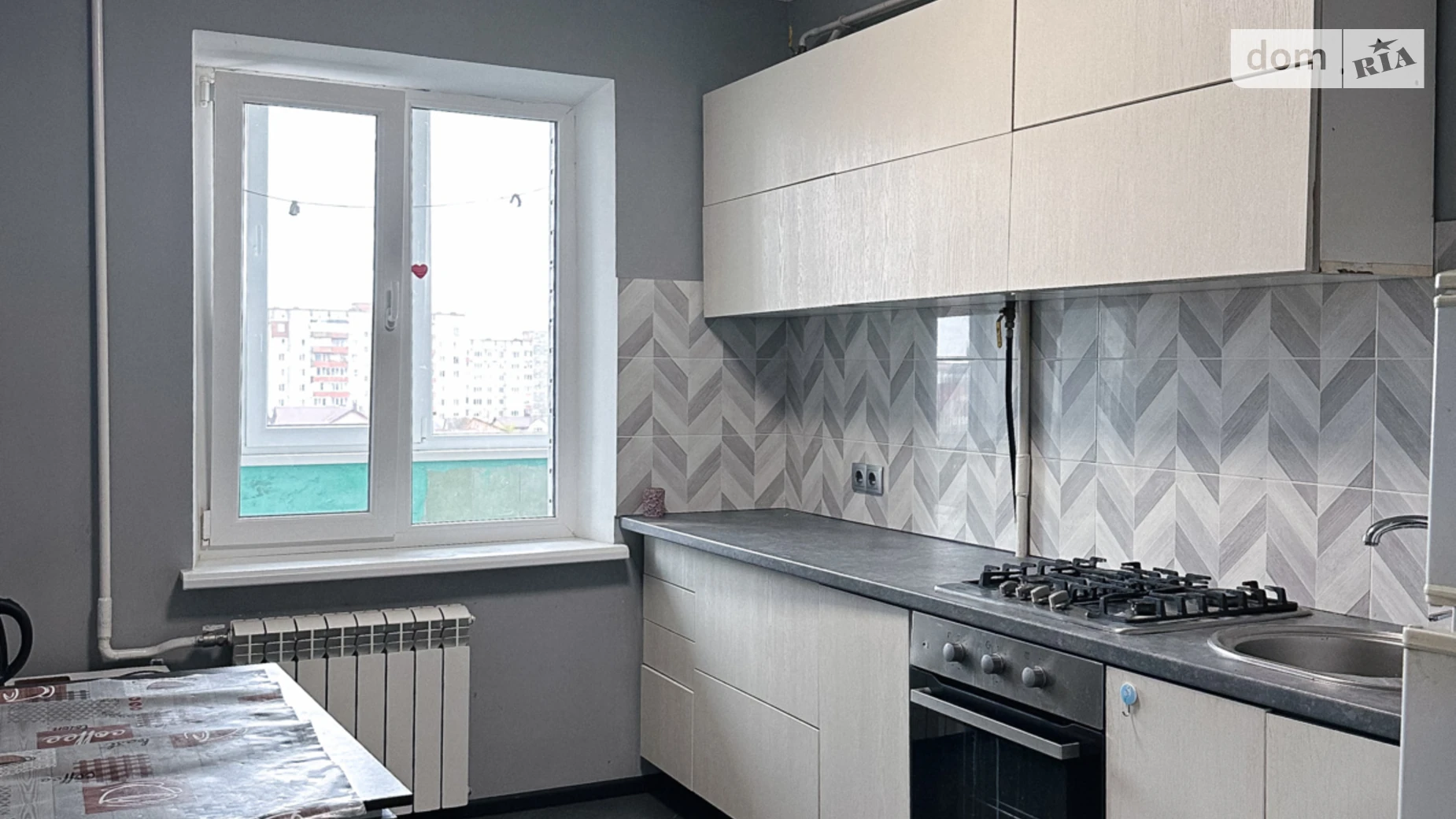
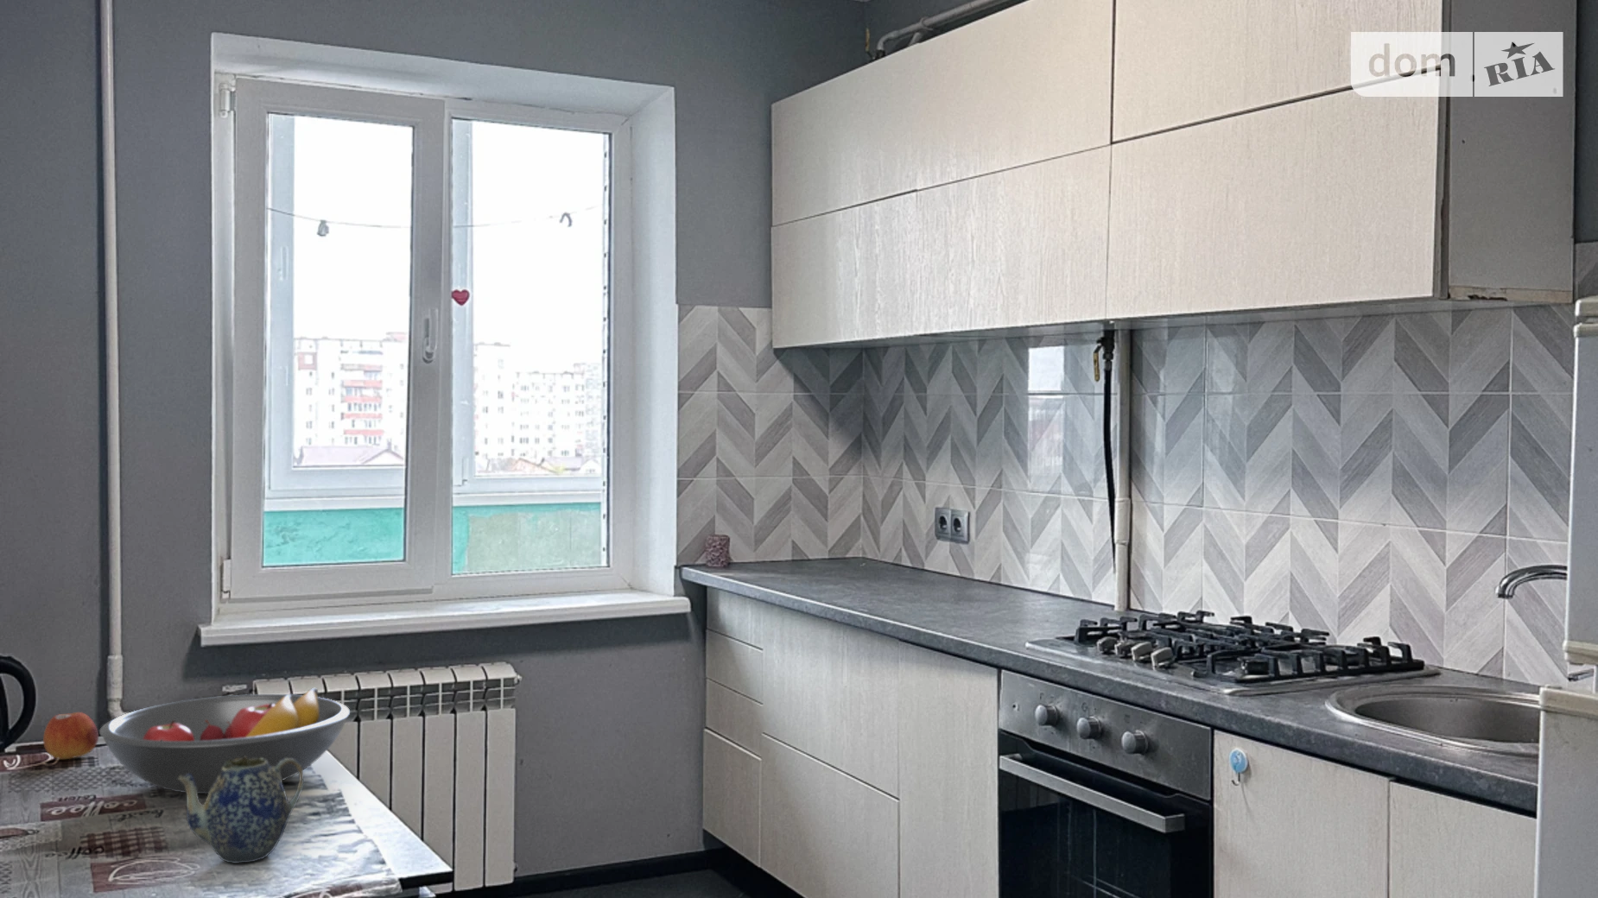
+ teapot (241, 806)
+ fruit bowl (229, 740)
+ apple (70, 735)
